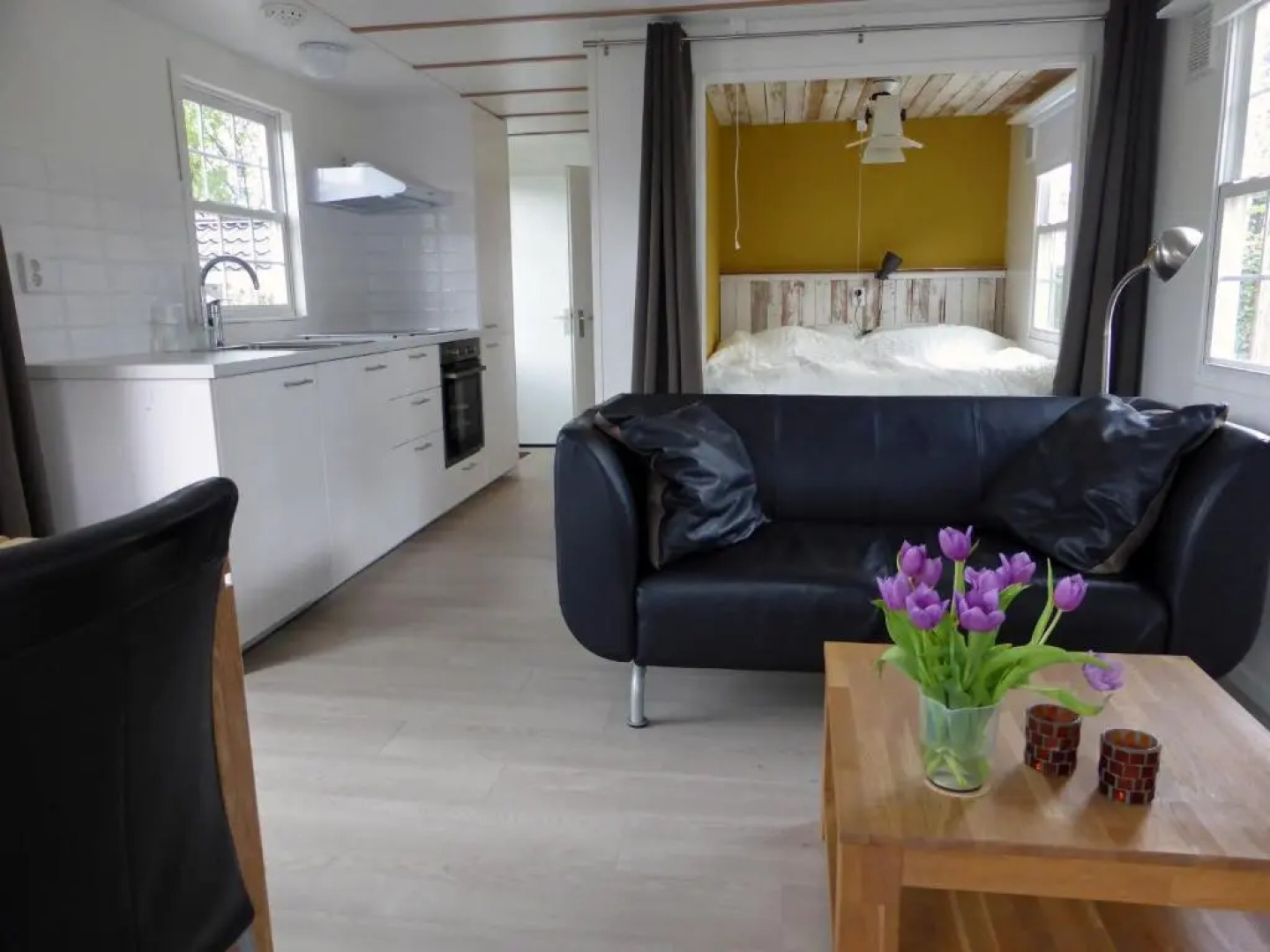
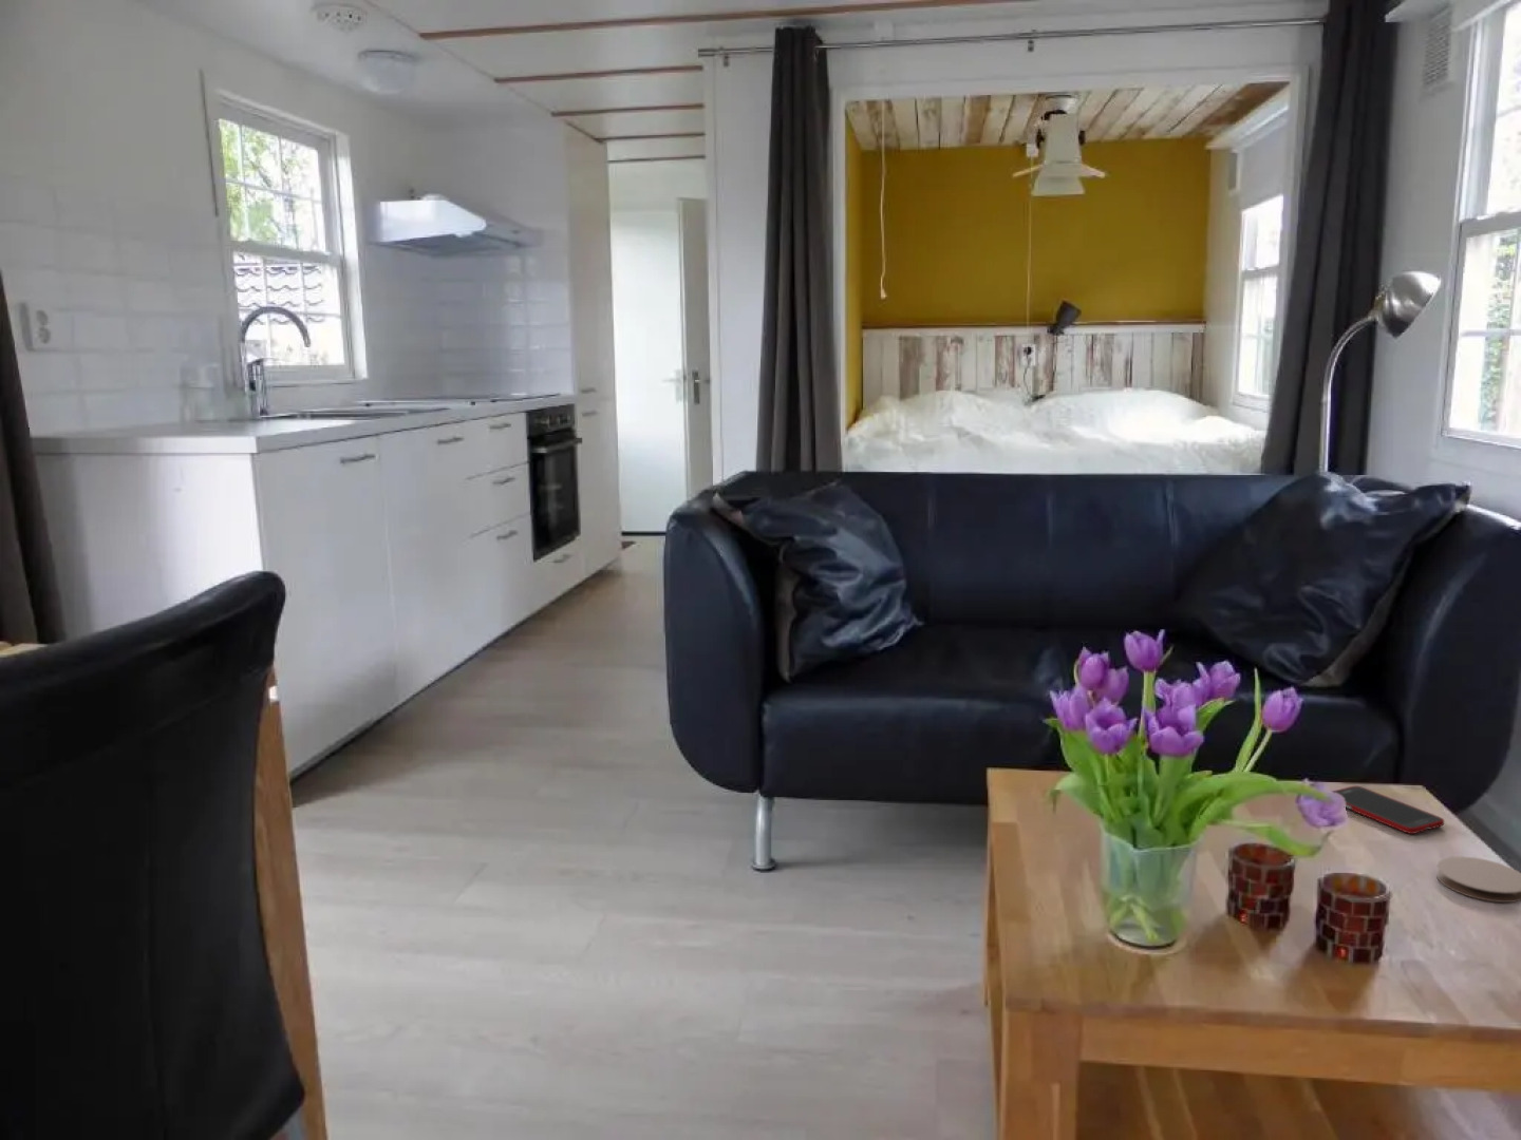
+ cell phone (1382, 808)
+ coaster (1481, 878)
